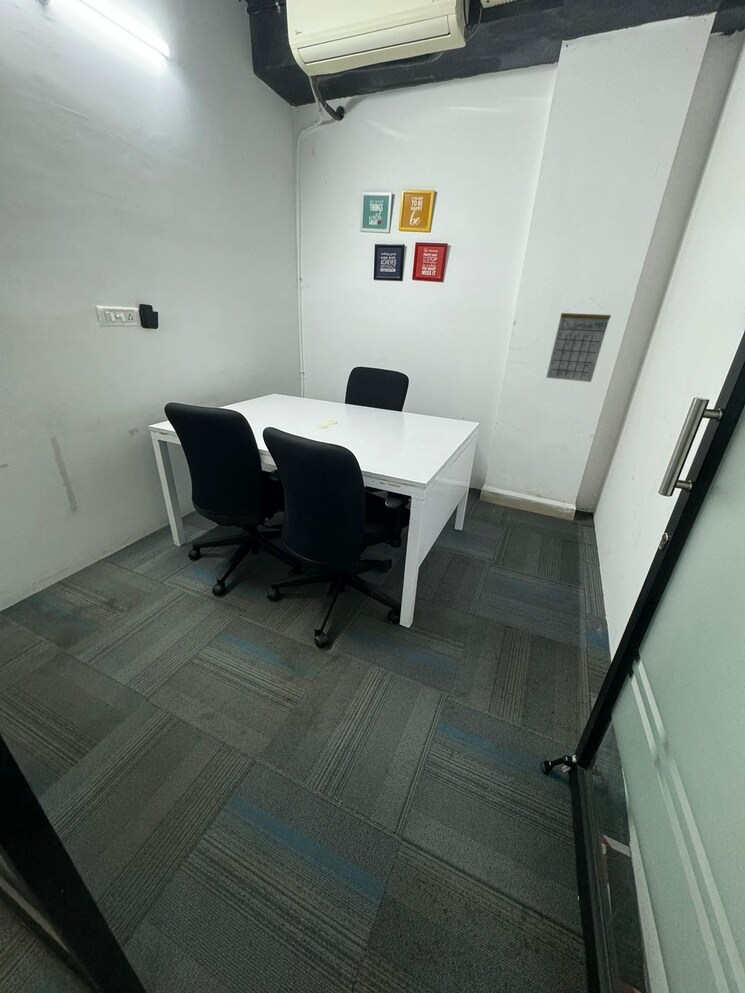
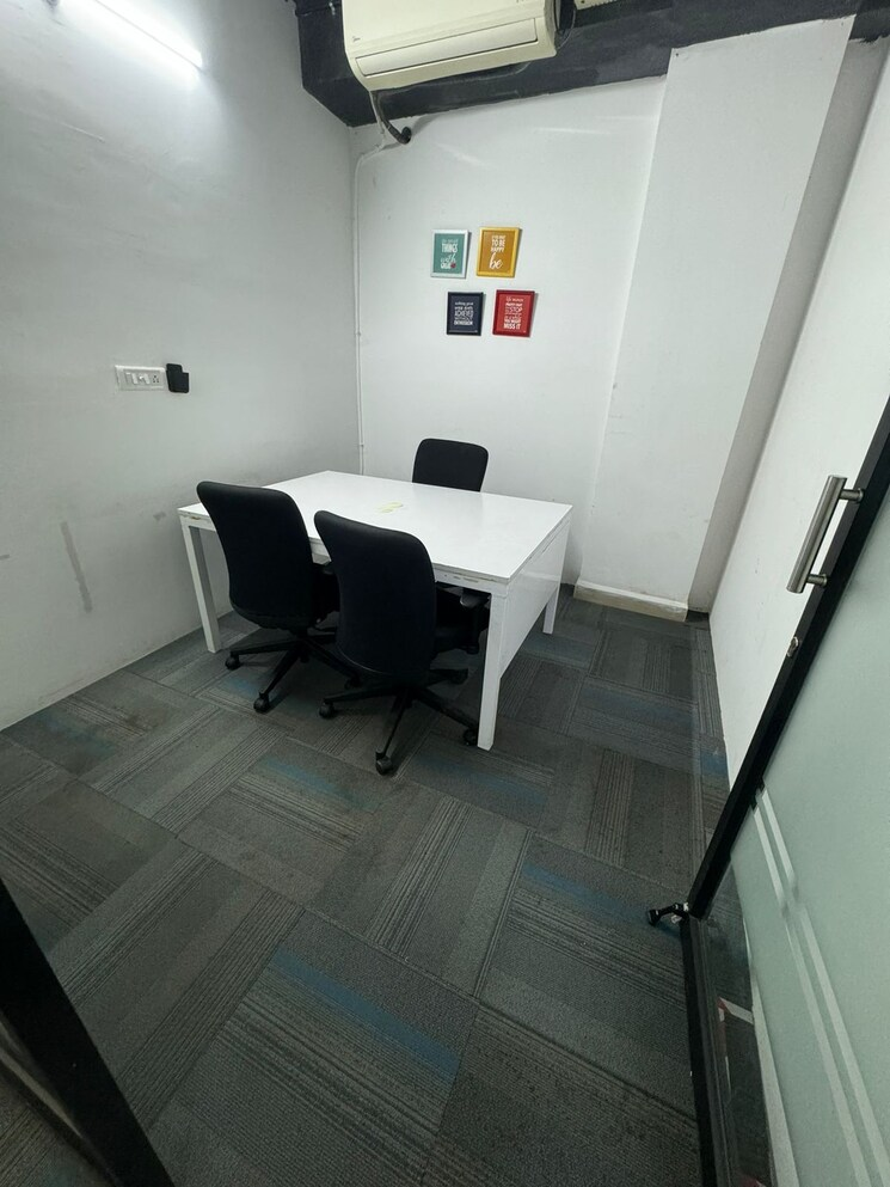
- calendar (578, 340)
